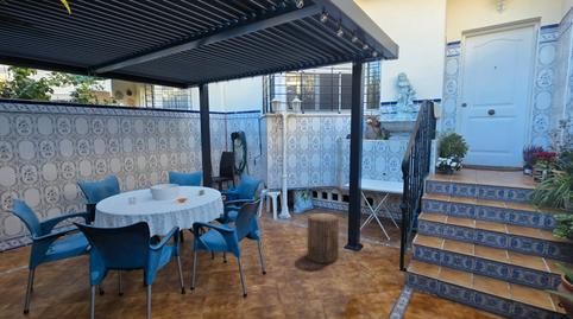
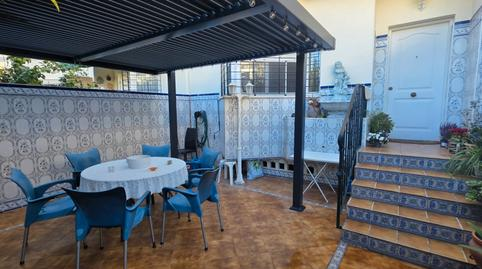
- stool (322, 236)
